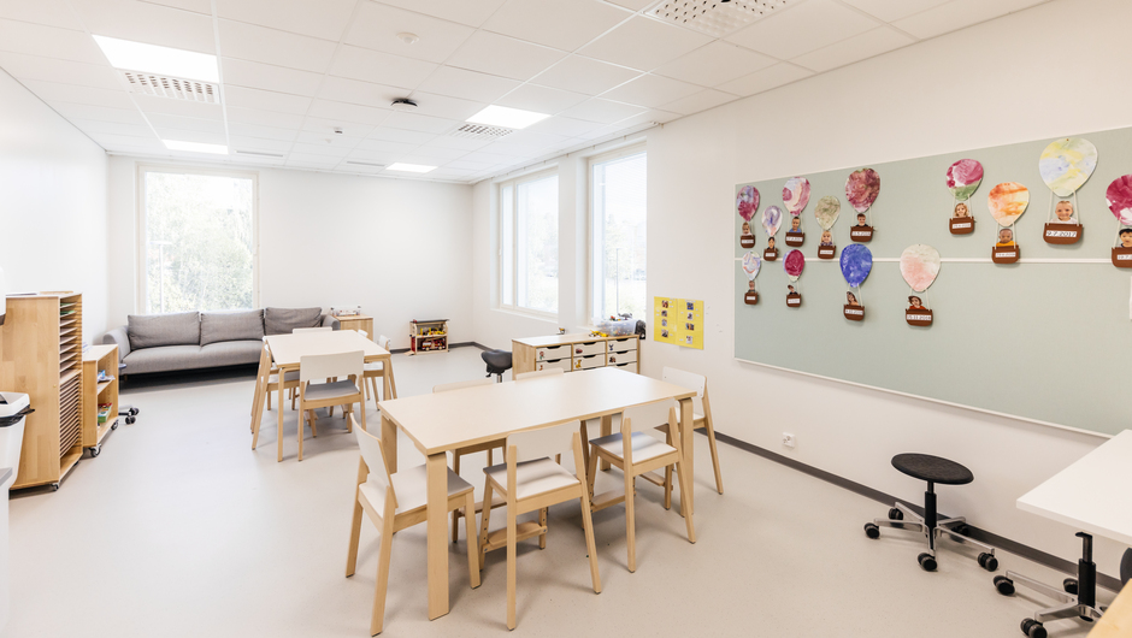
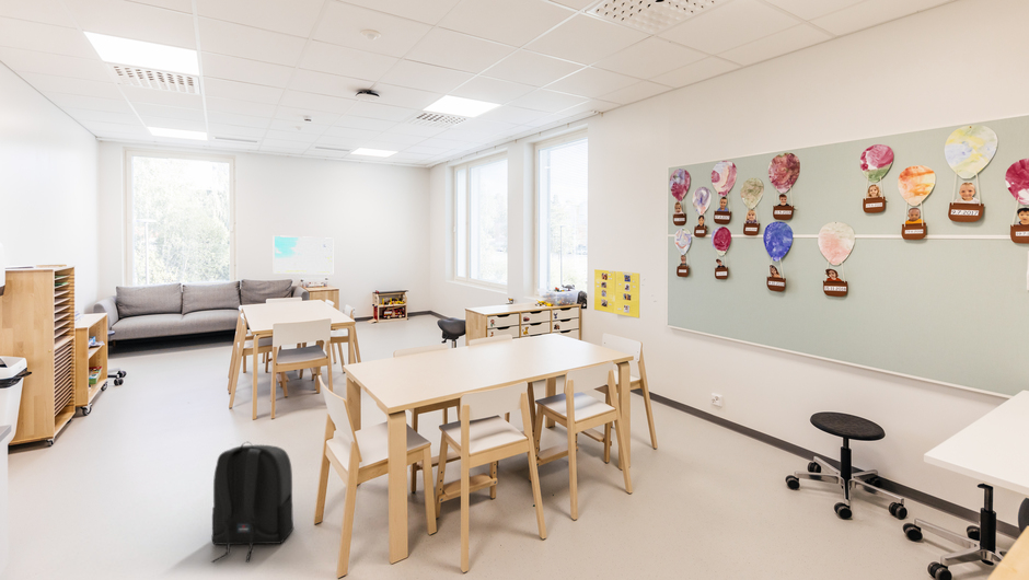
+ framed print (303, 255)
+ backpack (250, 490)
